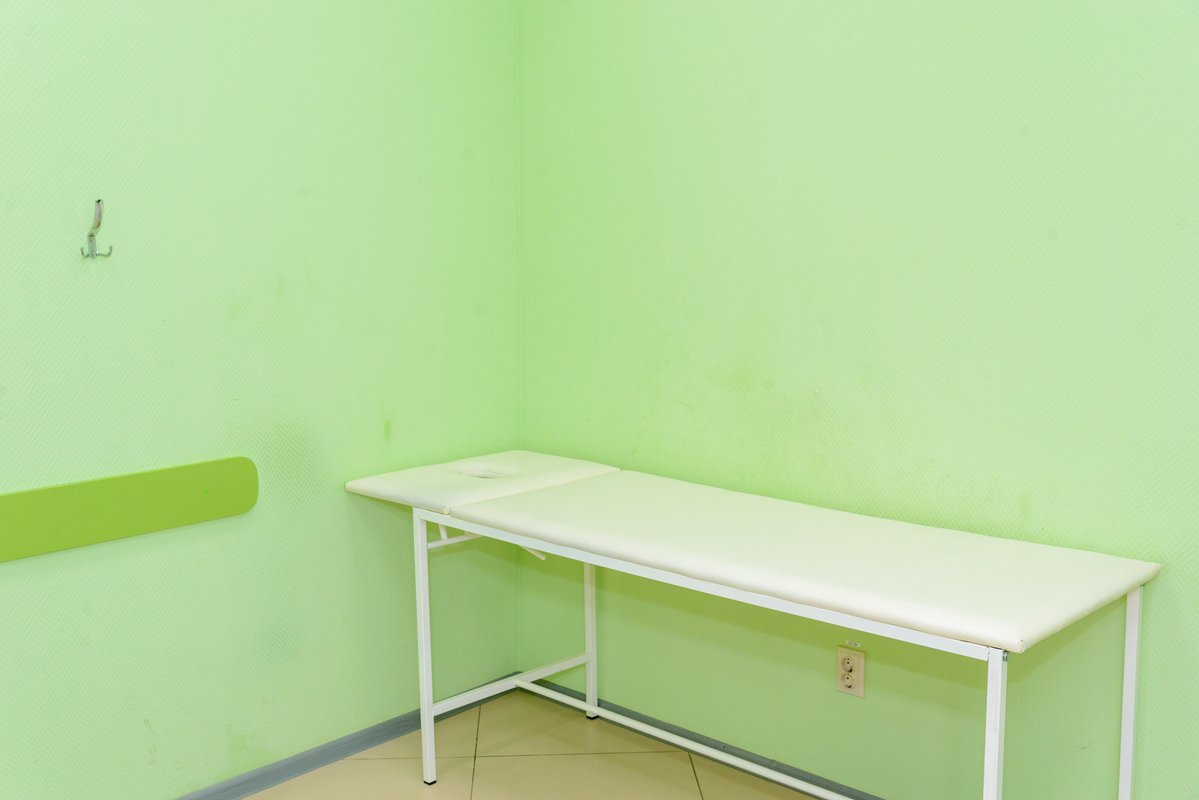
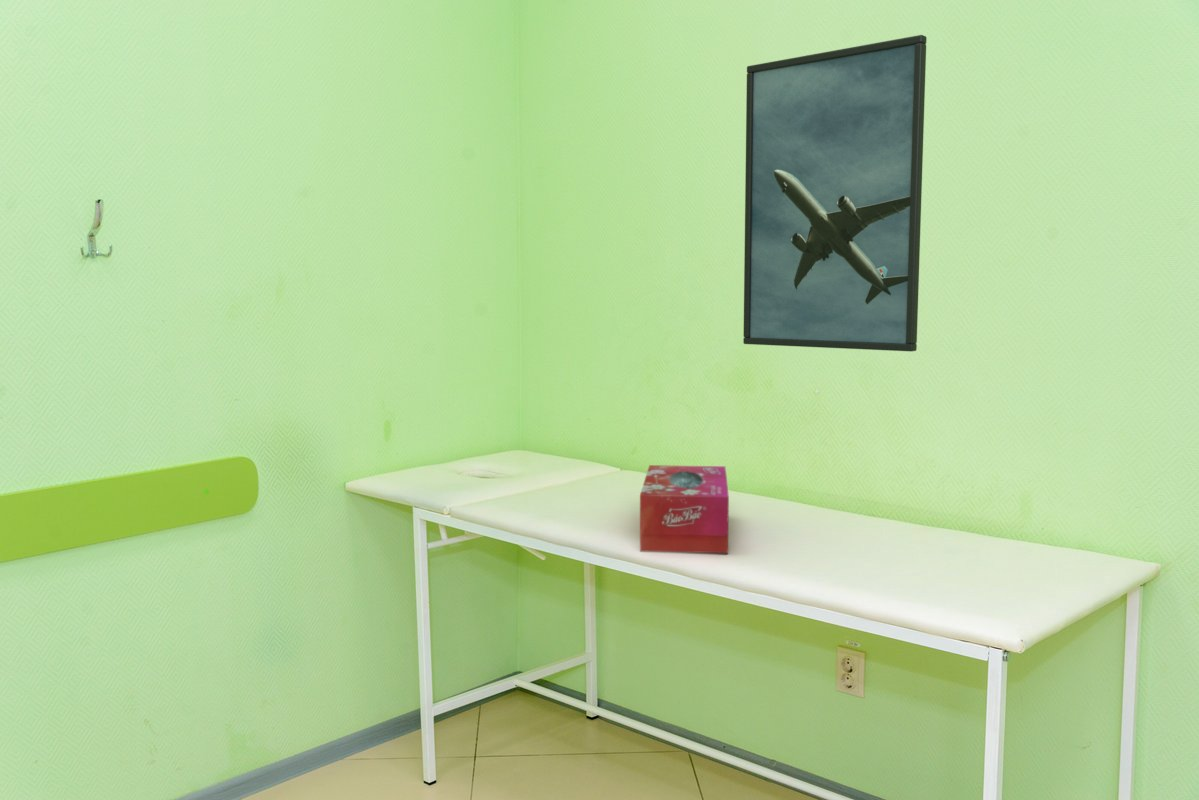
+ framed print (827, 202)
+ tissue box (685, 505)
